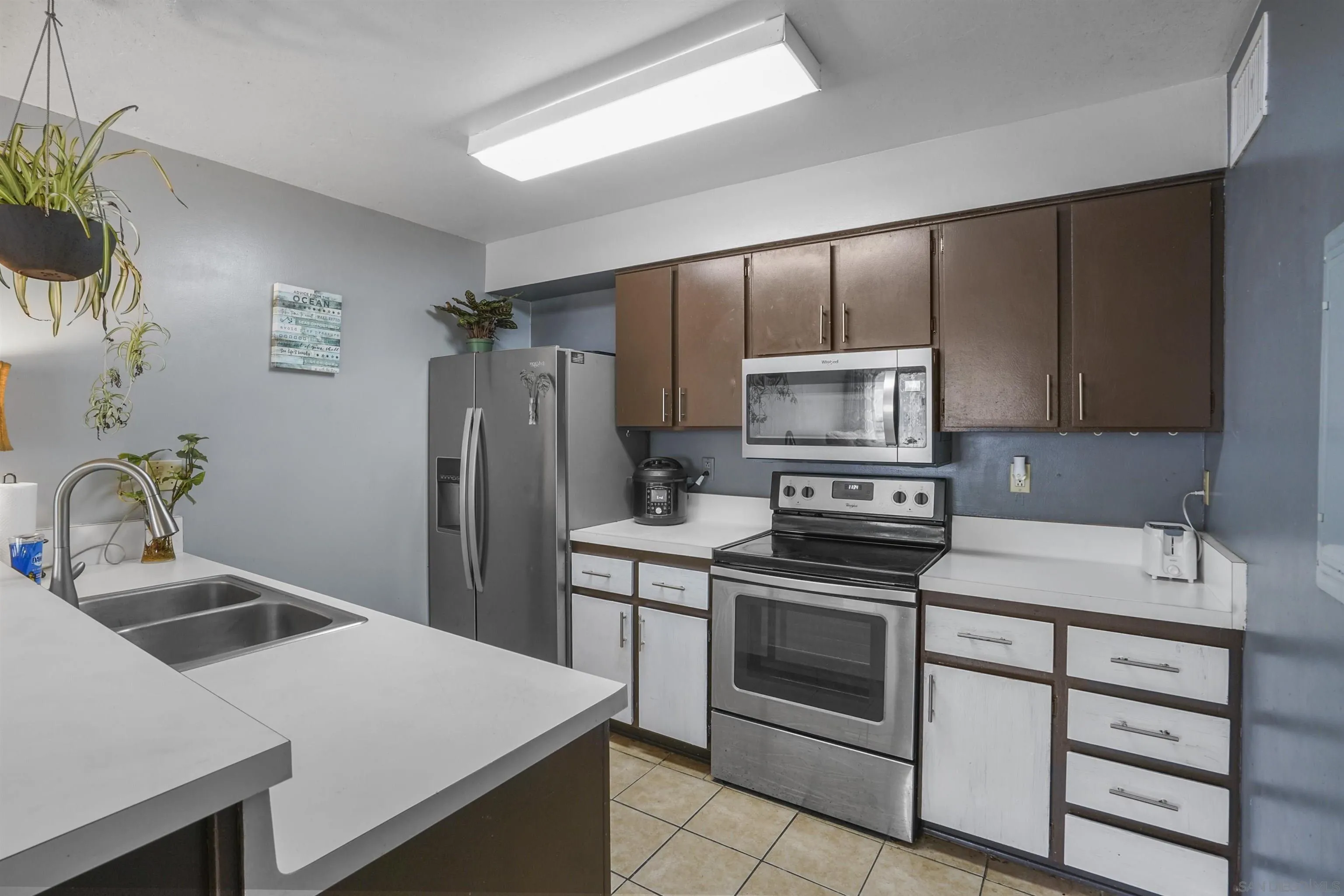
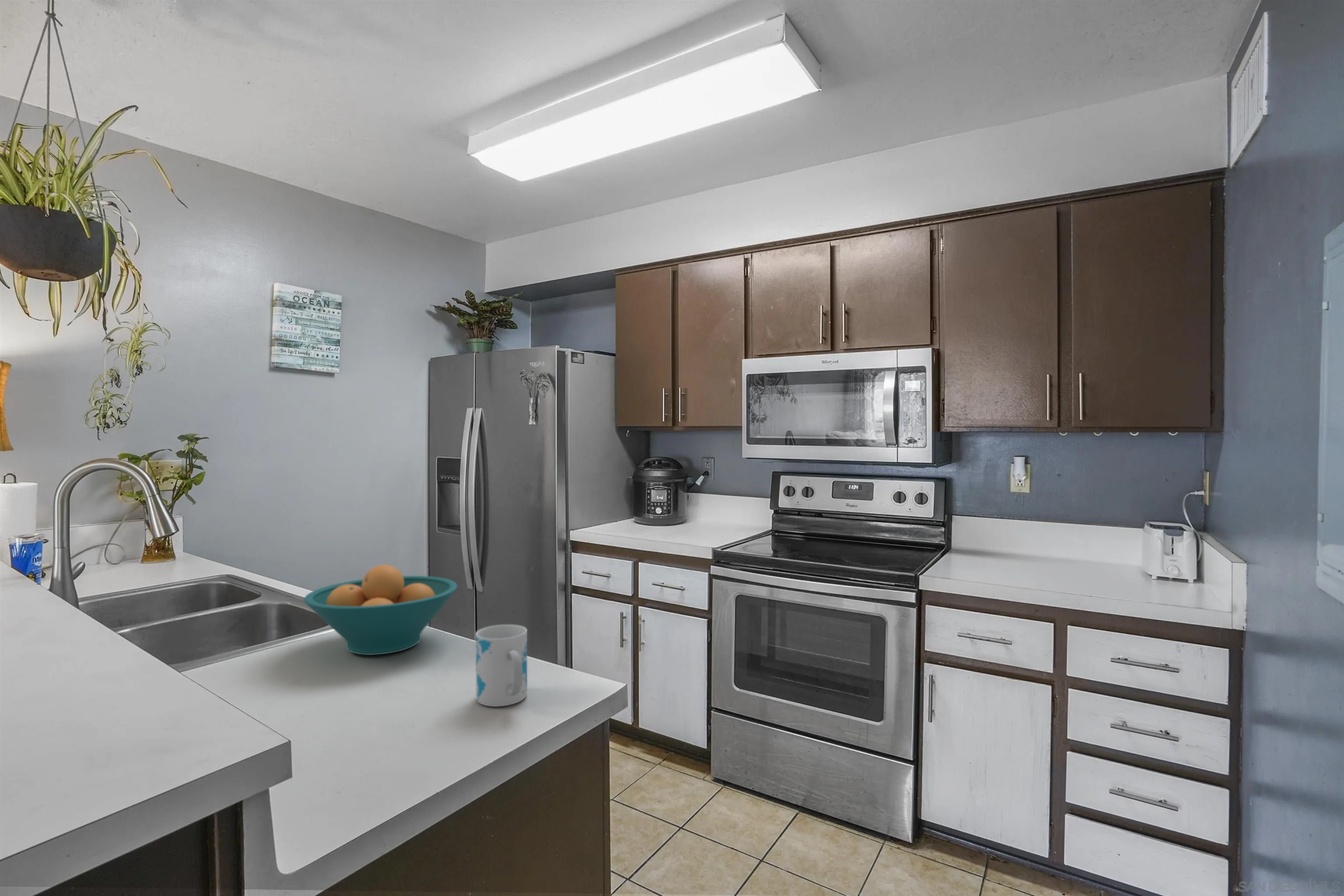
+ fruit bowl (384, 605)
+ mug (506, 668)
